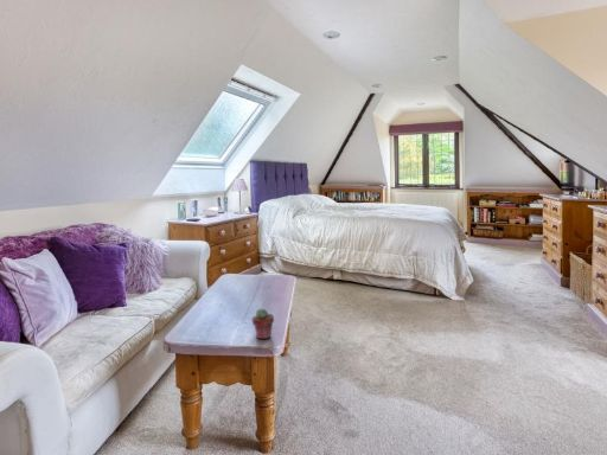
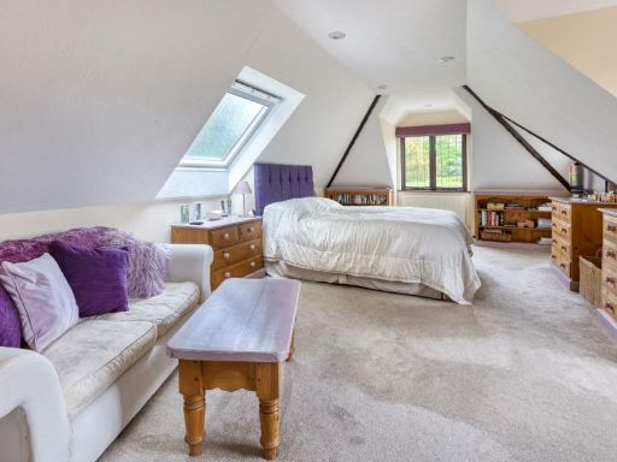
- potted succulent (262, 322)
